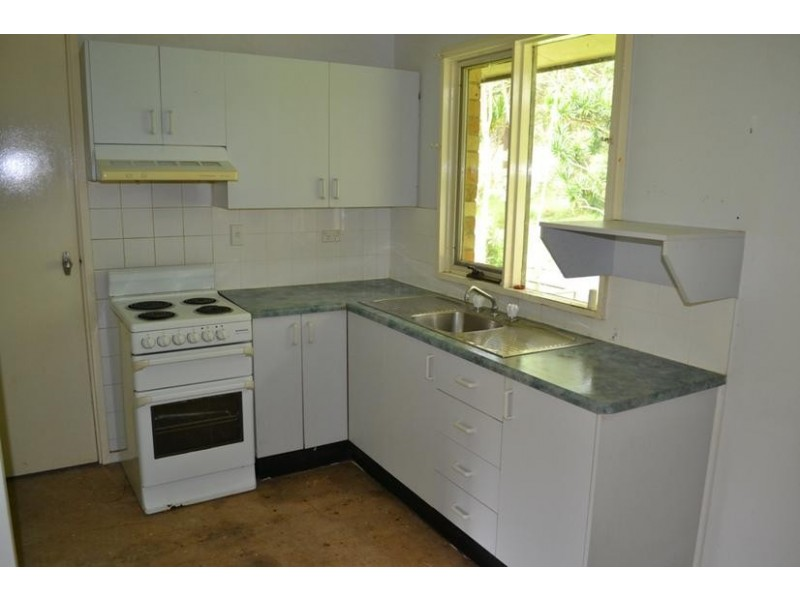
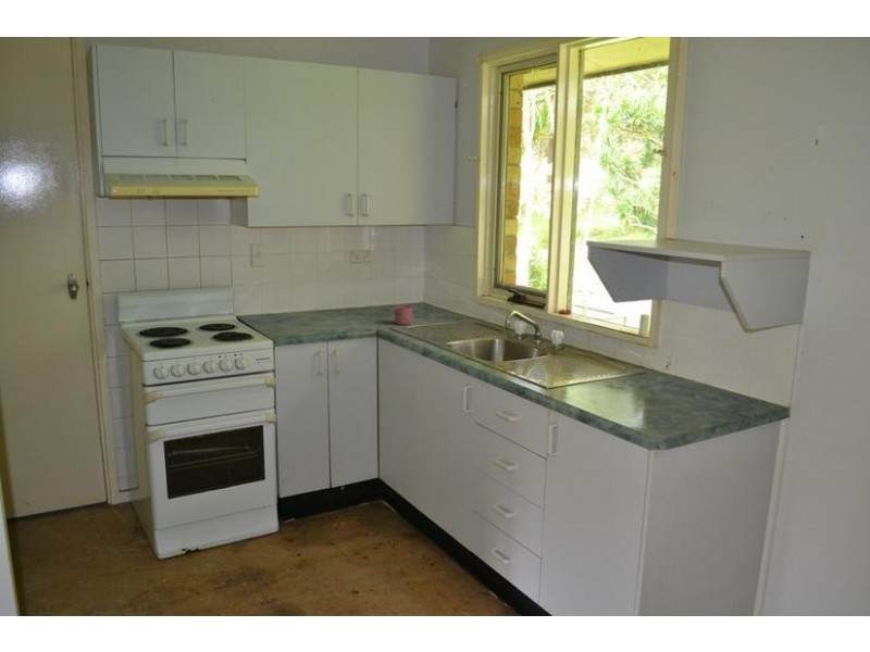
+ mug (400, 315)
